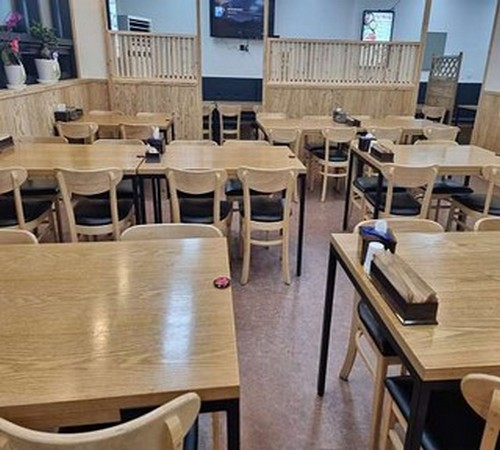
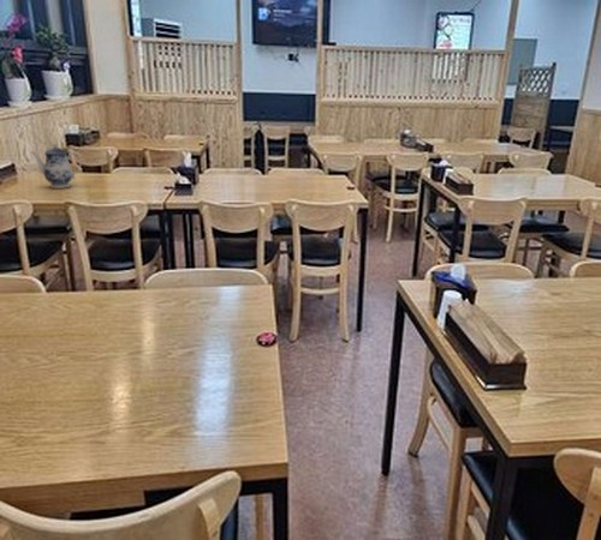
+ teapot (56, 164)
